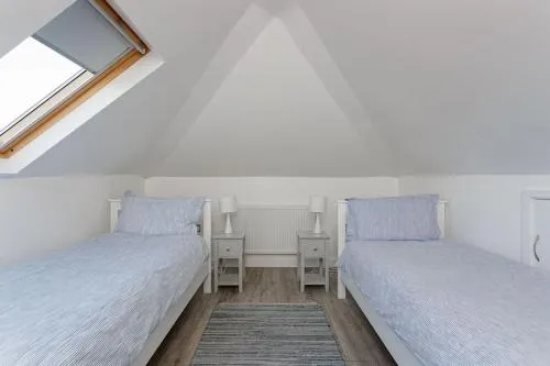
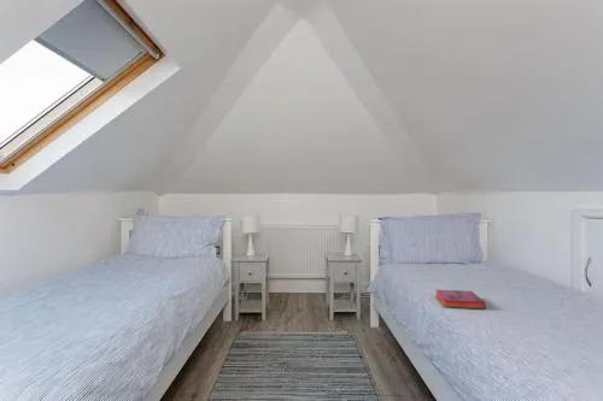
+ hardback book (458, 299)
